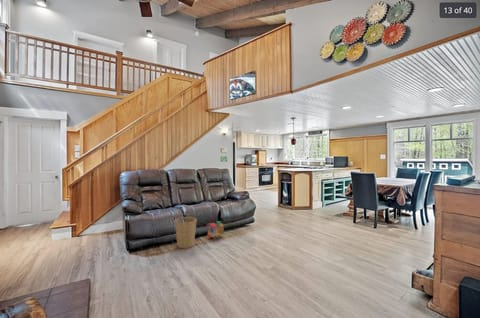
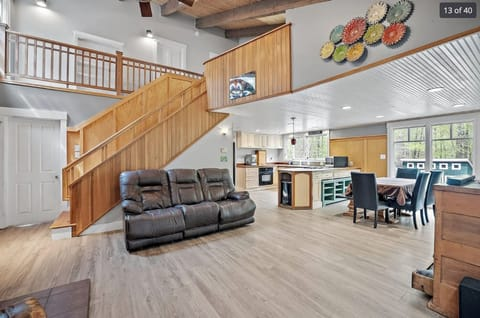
- toy train (215, 229)
- basket (185, 230)
